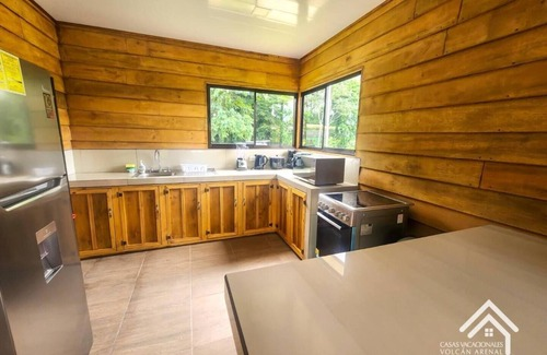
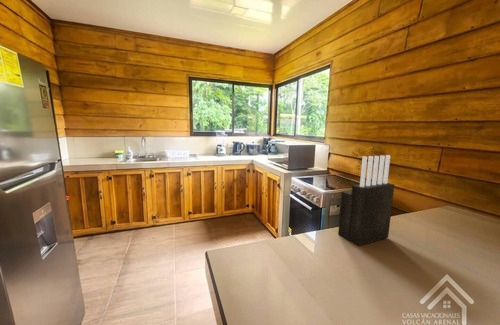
+ knife block (364, 196)
